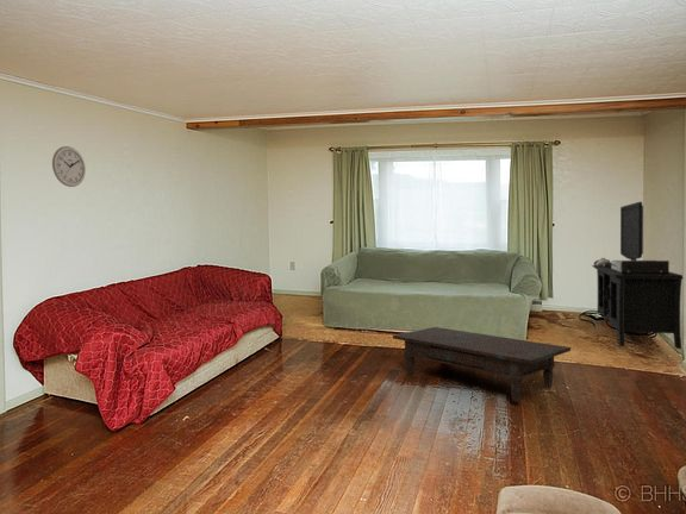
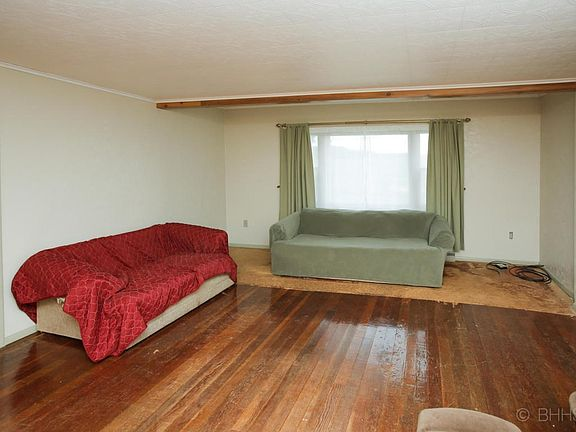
- media console (630, 268)
- wall clock (69, 167)
- coffee table (475, 361)
